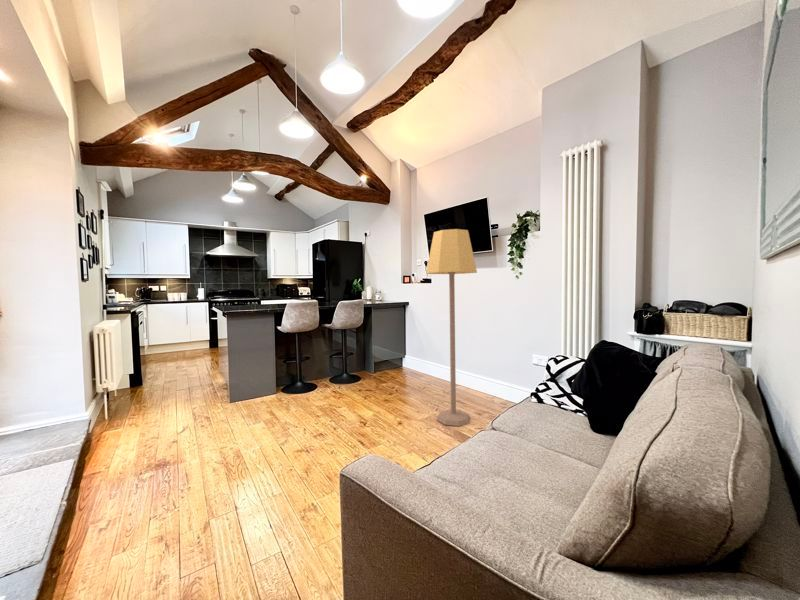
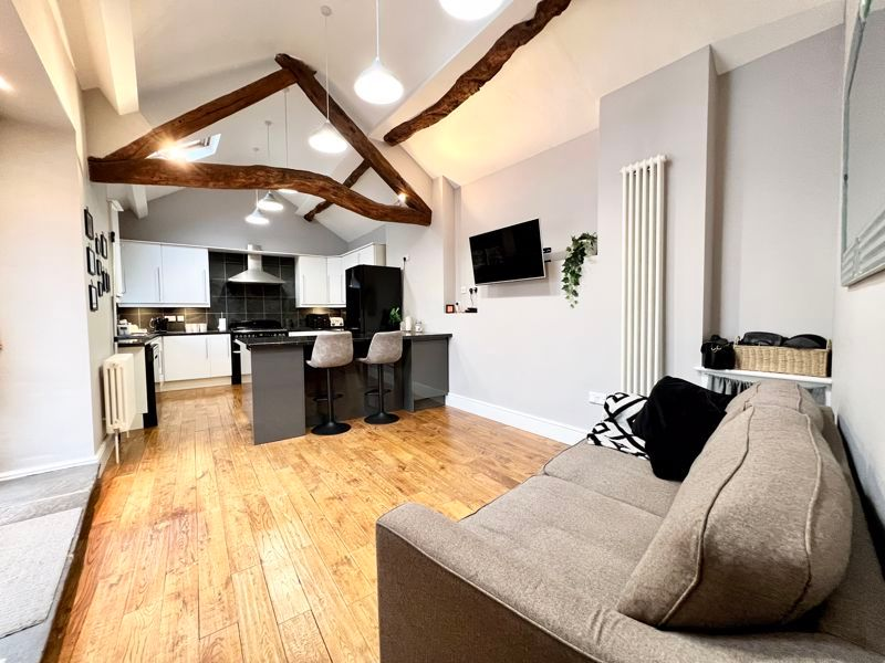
- lamp (452, 326)
